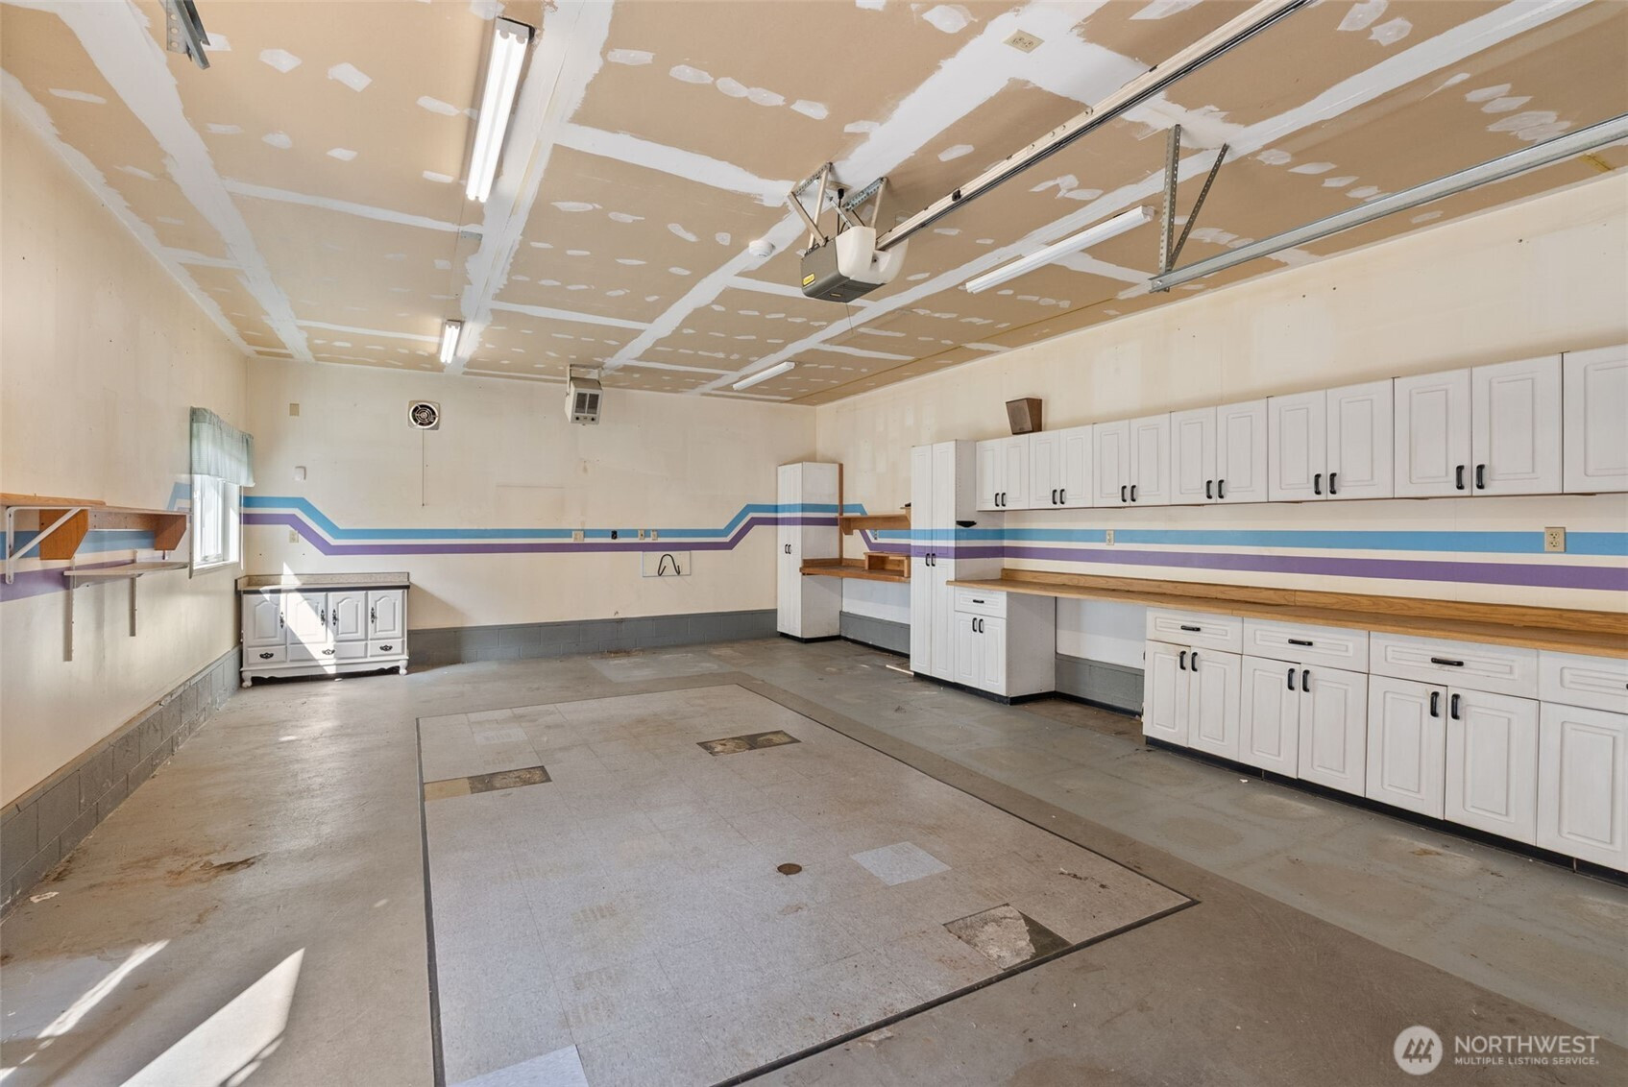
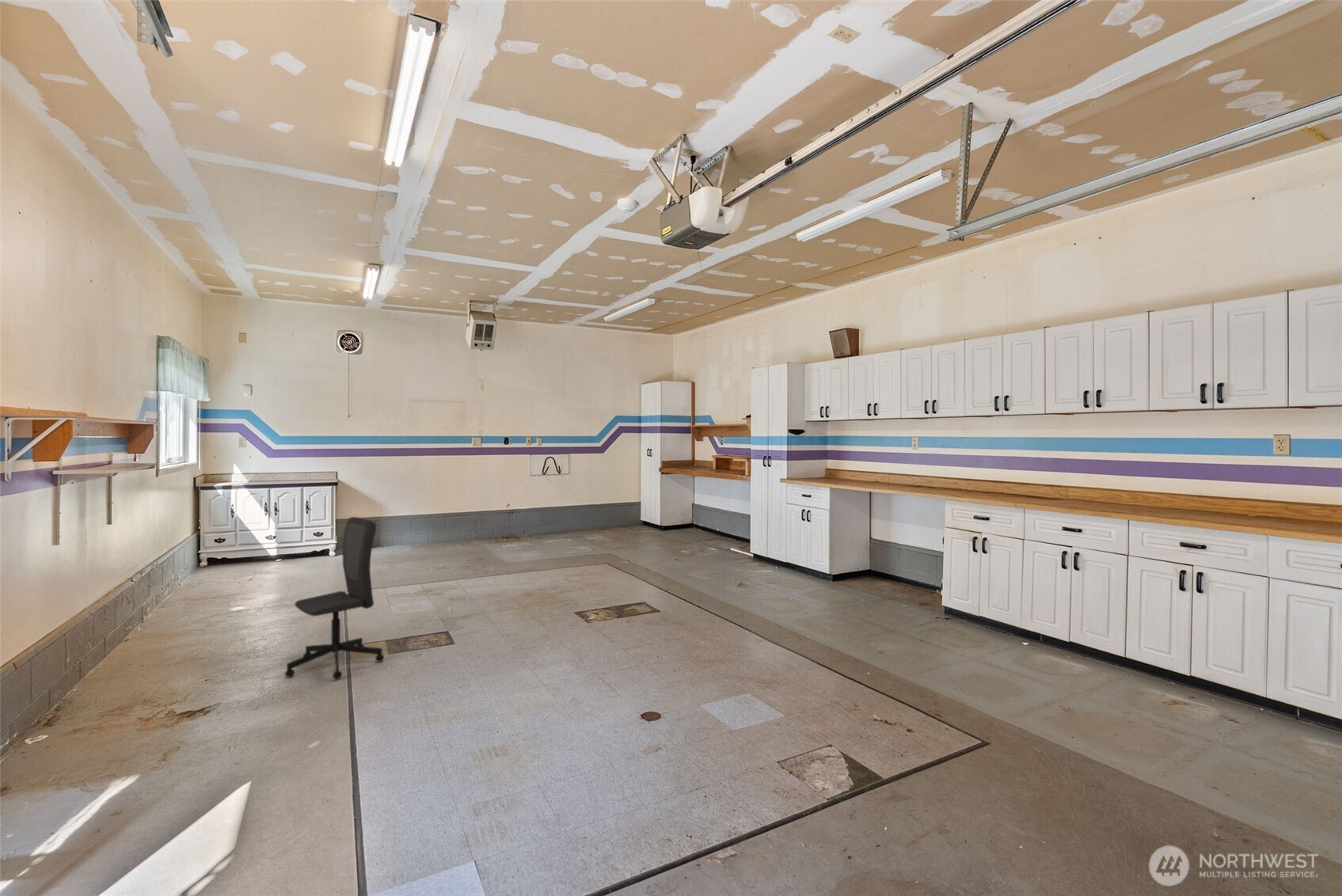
+ office chair (338, 592)
